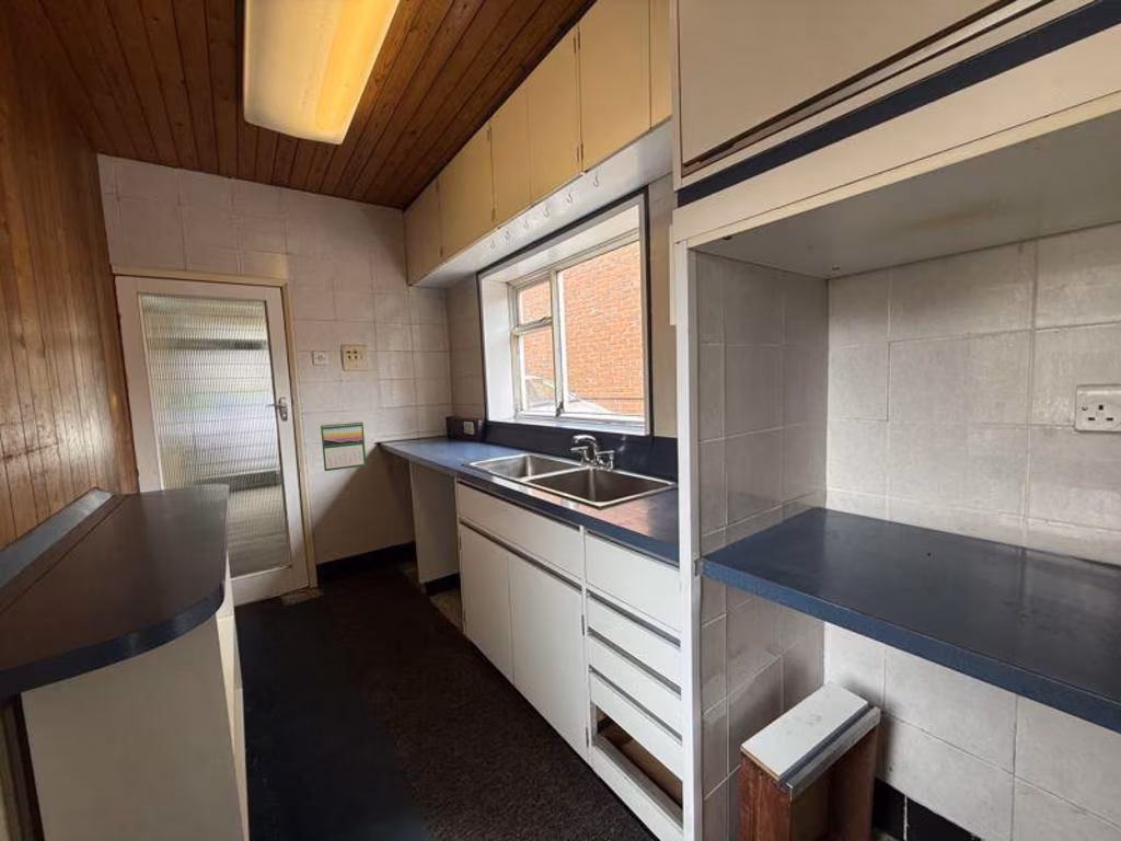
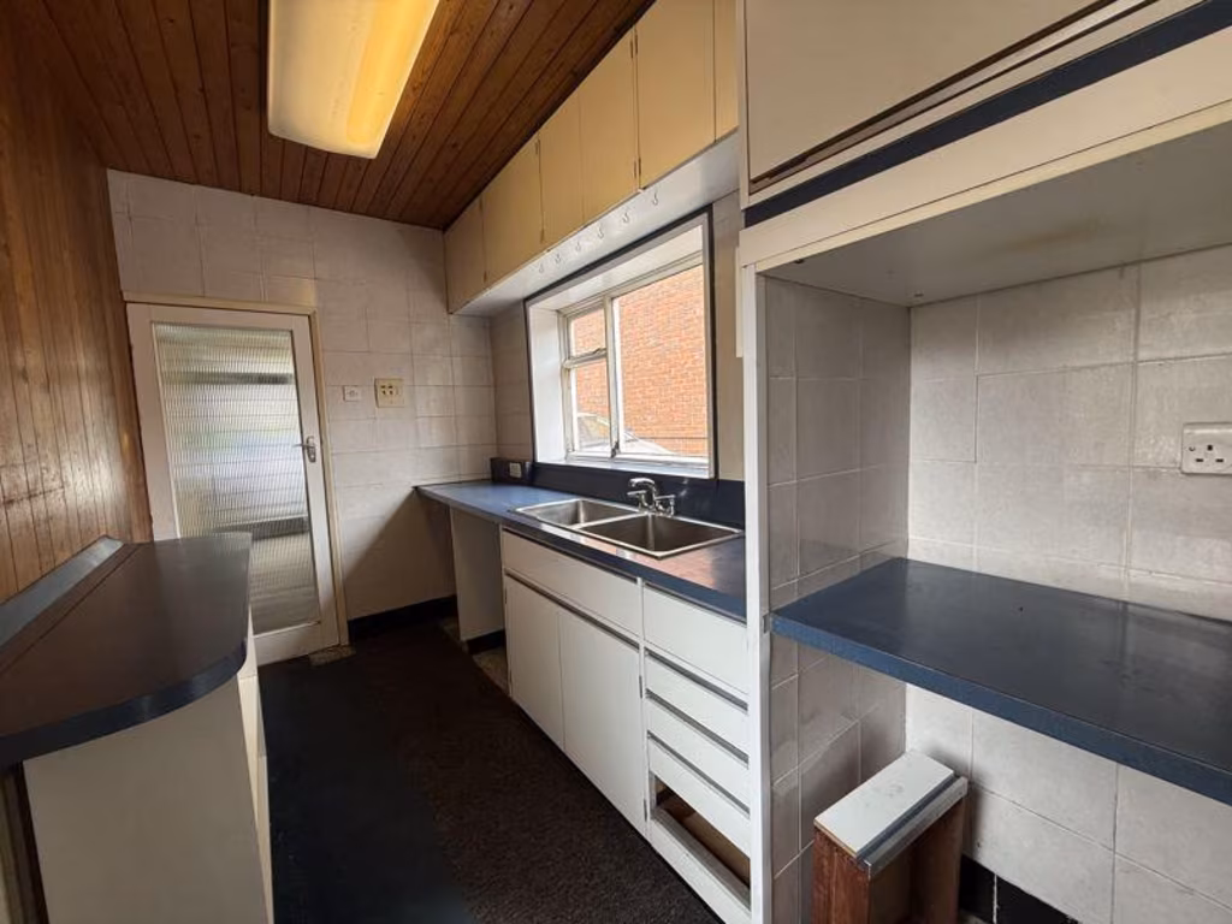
- calendar (344, 445)
